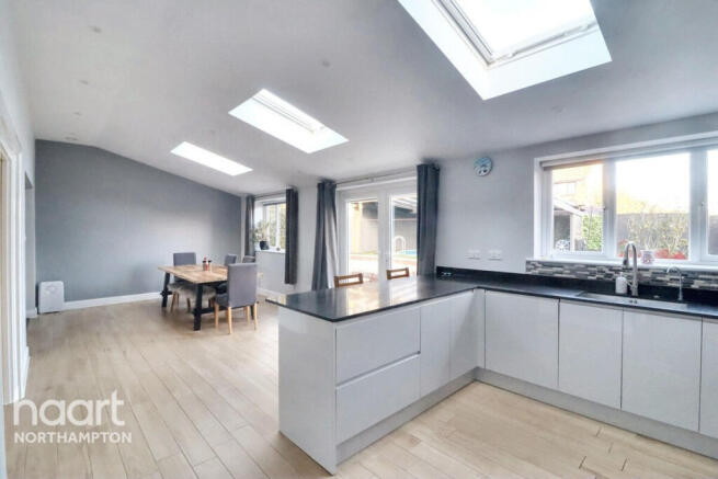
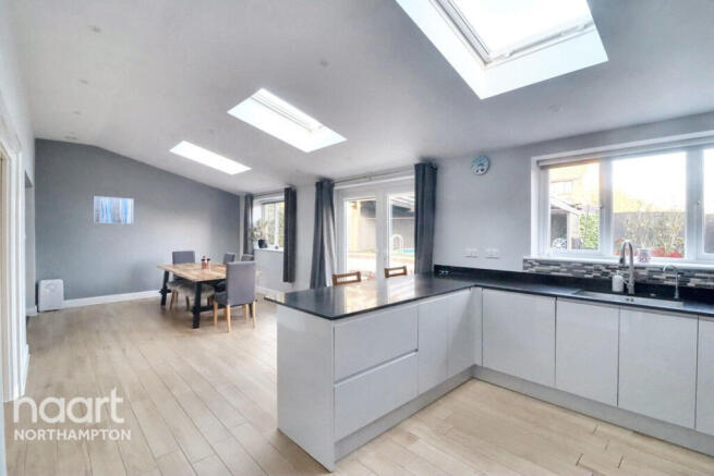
+ wall art (113, 210)
